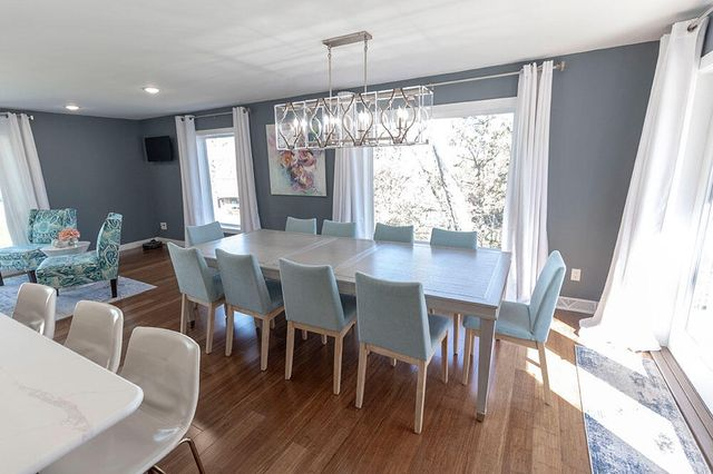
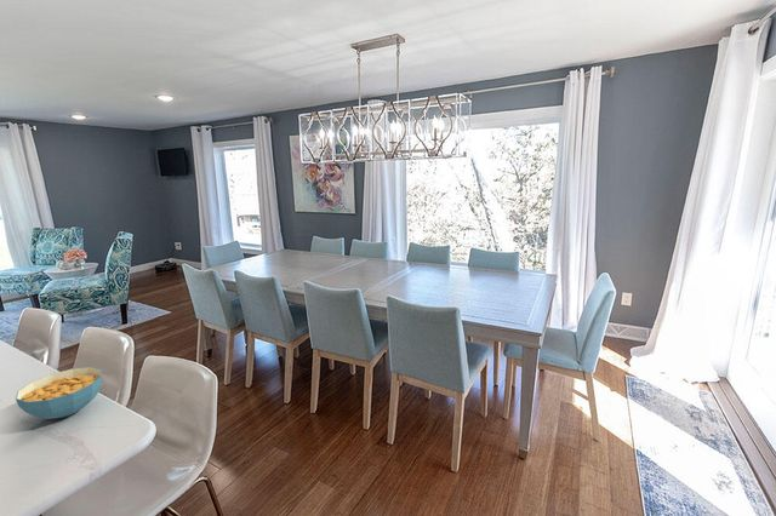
+ cereal bowl (64, 397)
